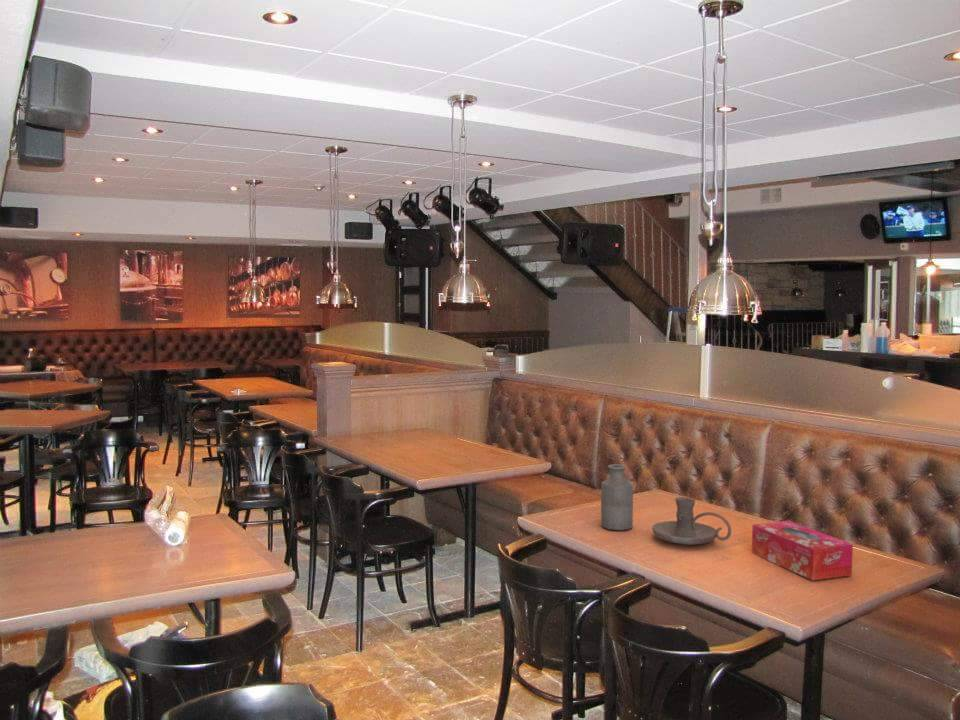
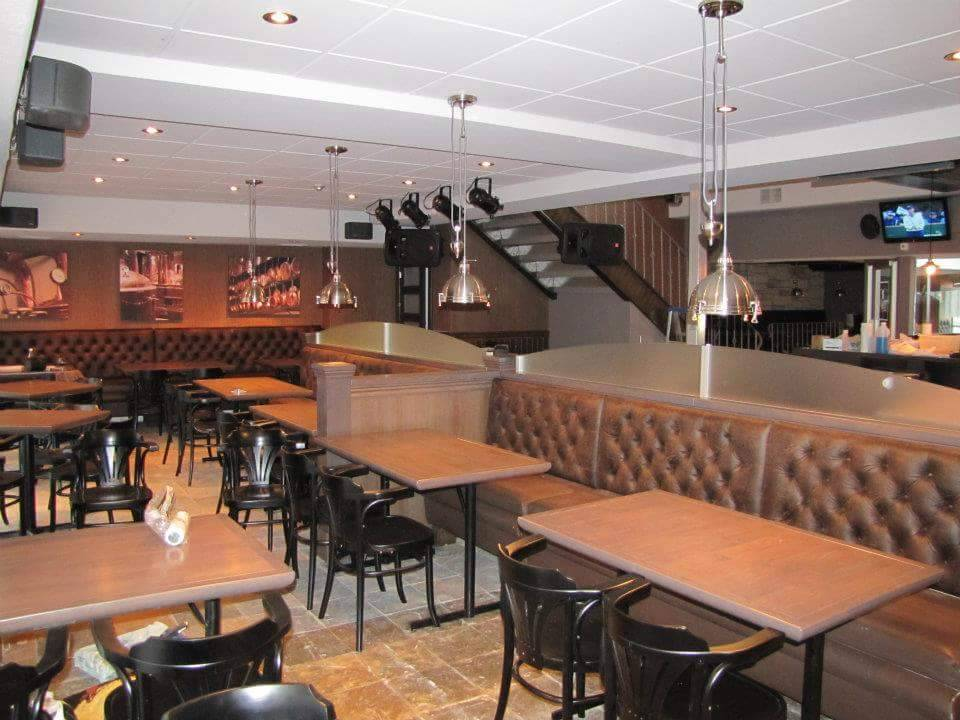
- candle holder (692, 521)
- bottle (617, 496)
- tissue box (800, 548)
